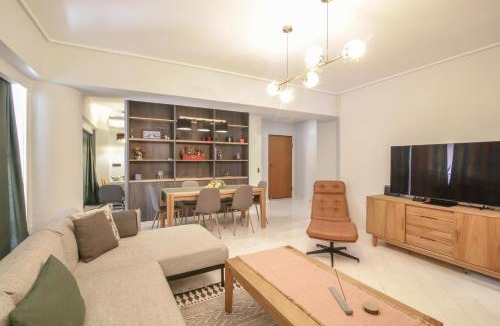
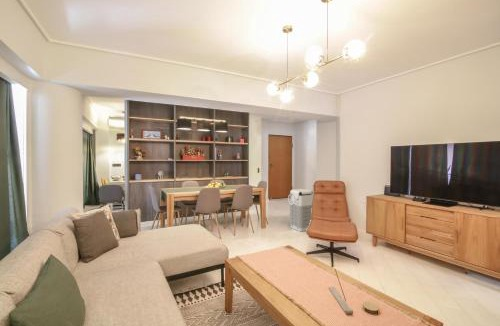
+ grenade (301, 209)
